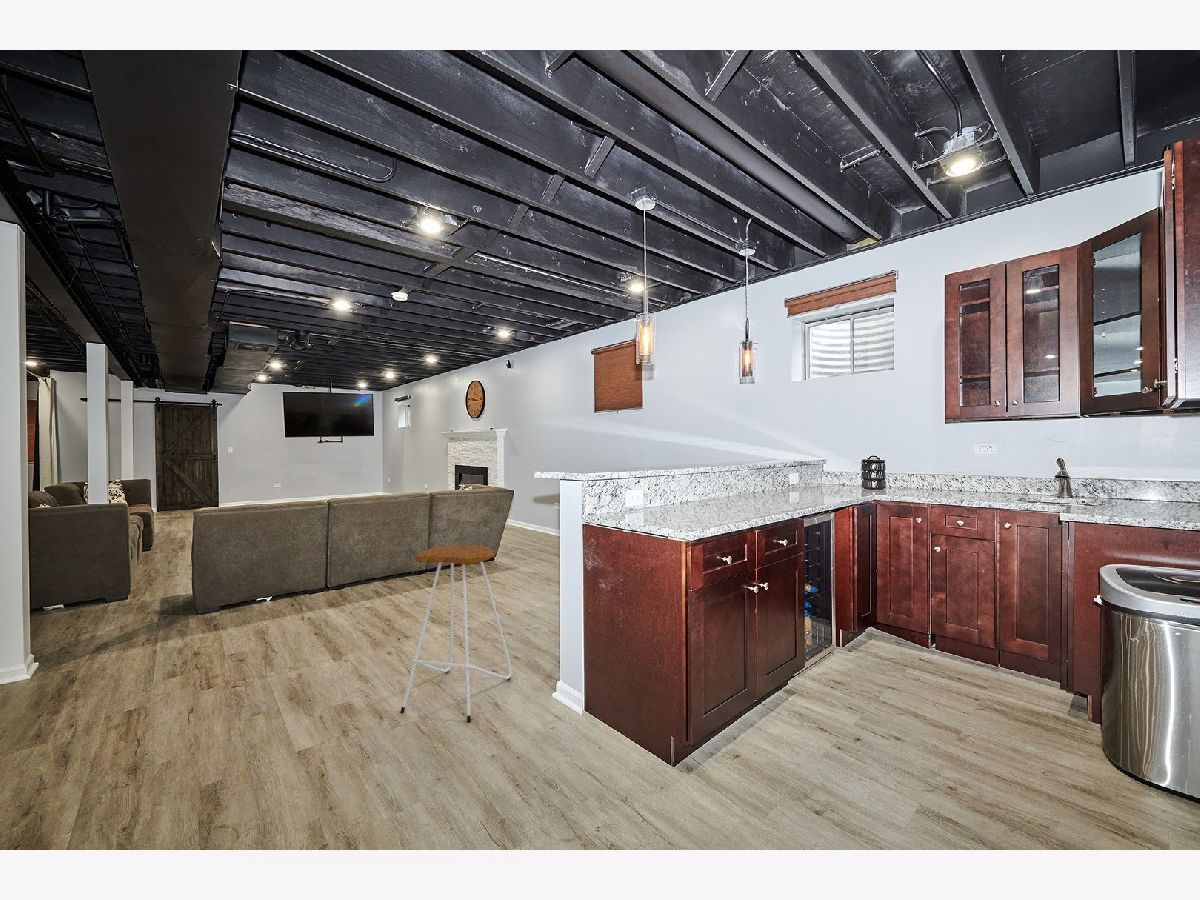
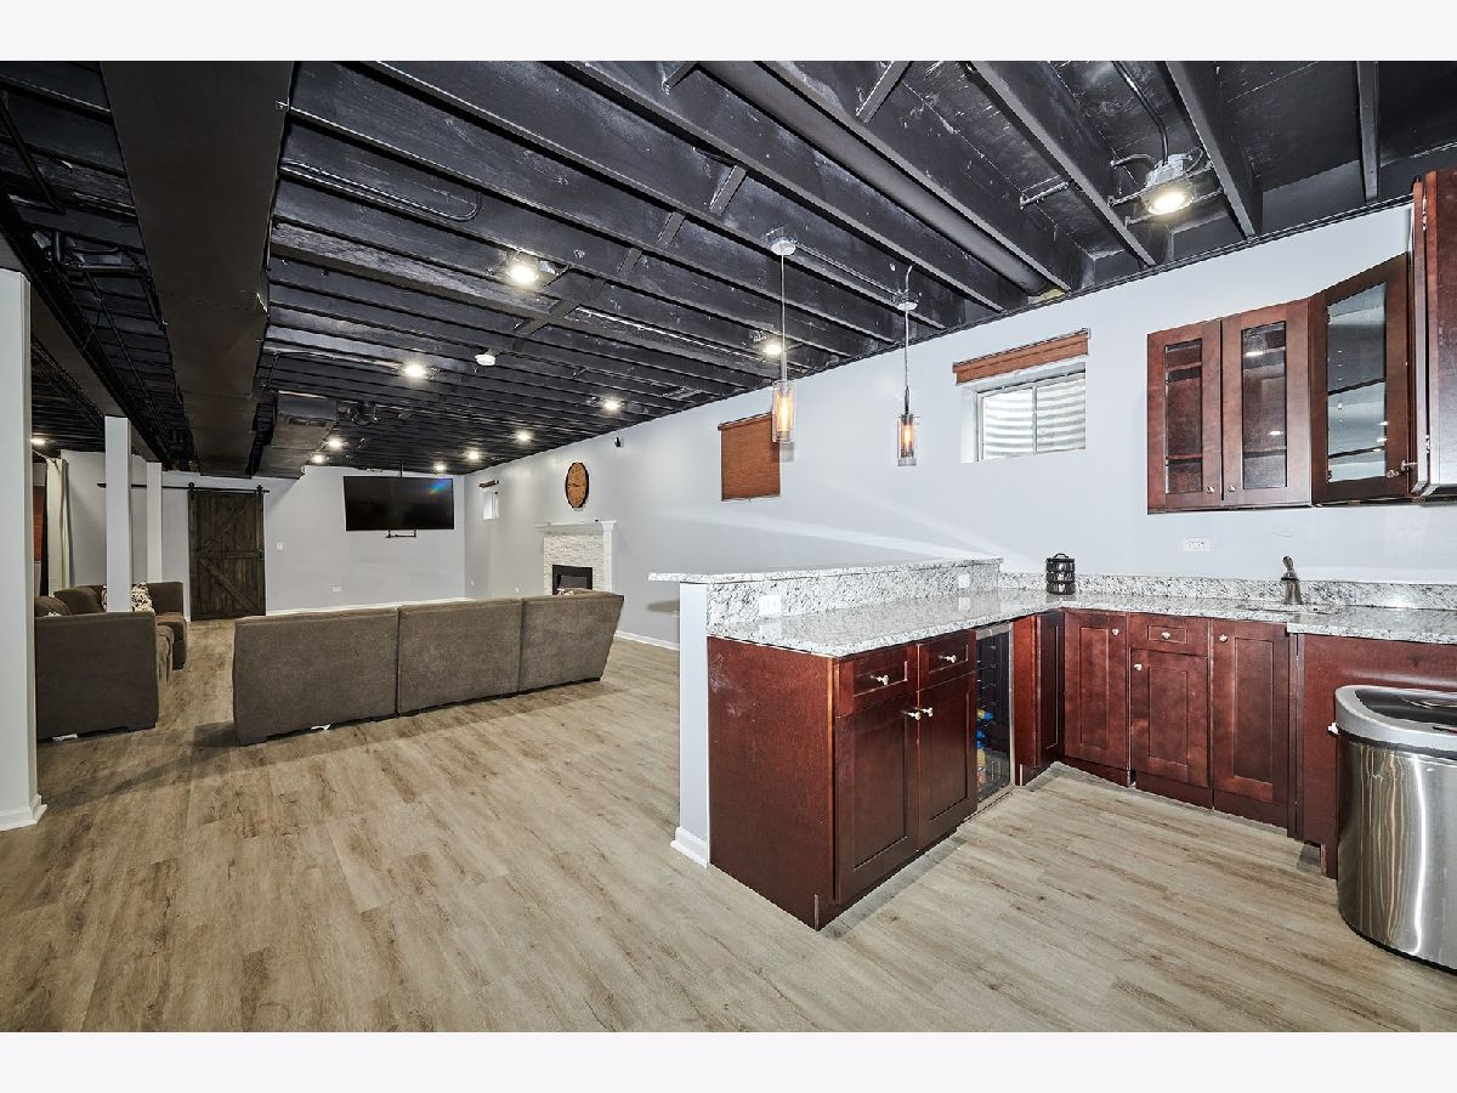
- bar stool (464, 622)
